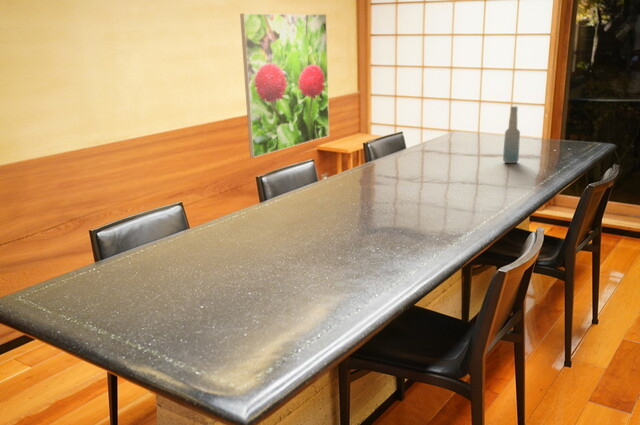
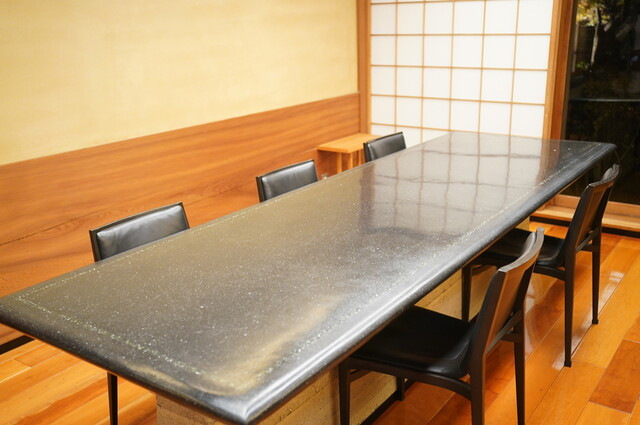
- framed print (290, 82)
- bottle (512, 134)
